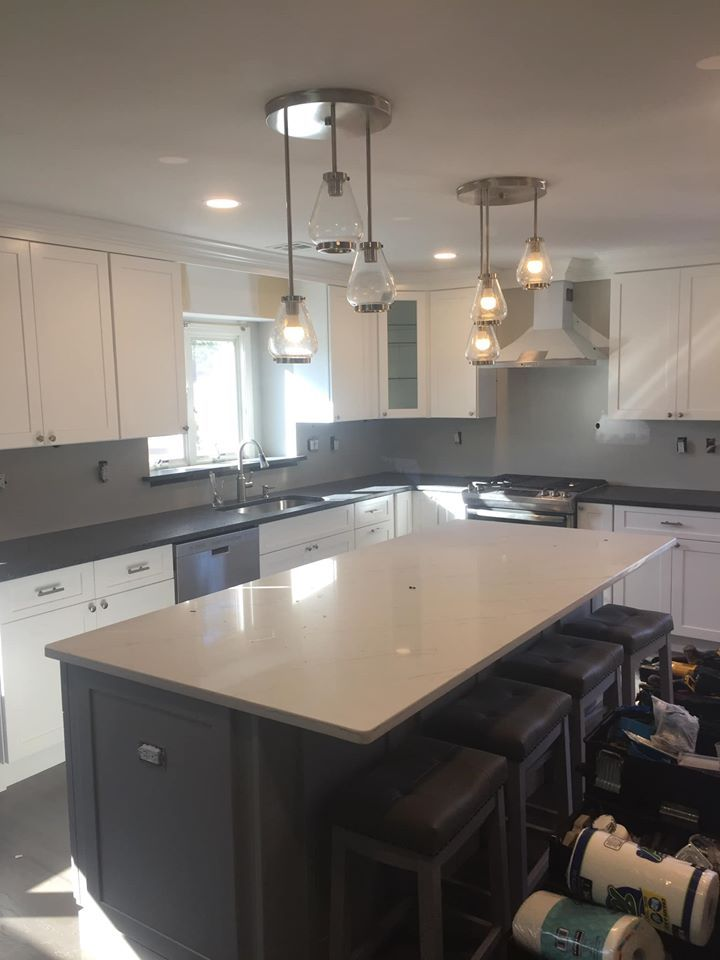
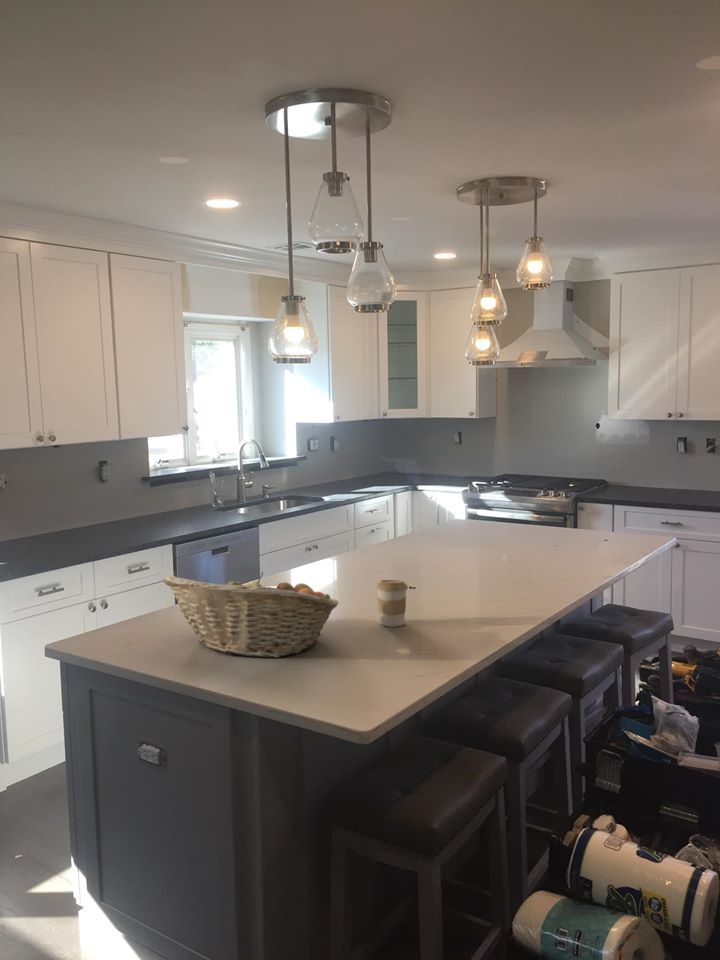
+ coffee cup (392, 601)
+ fruit basket (251, 605)
